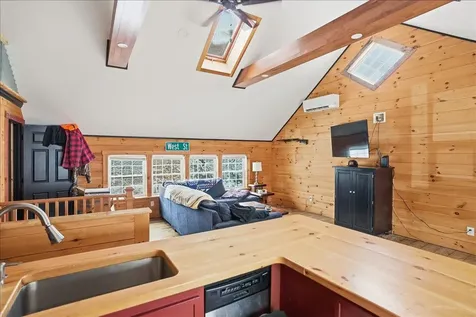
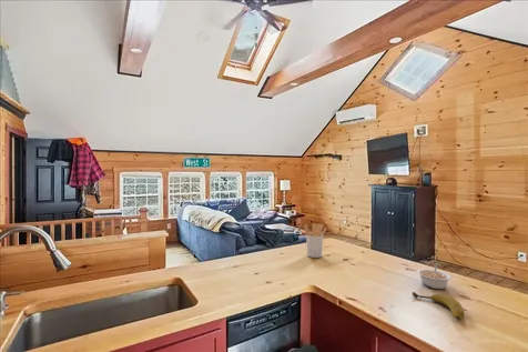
+ legume (433, 278)
+ utensil holder (315, 239)
+ fruit (439, 302)
